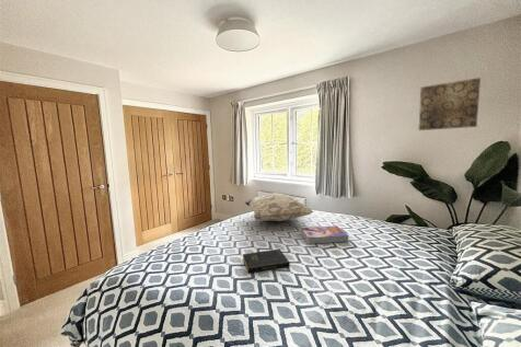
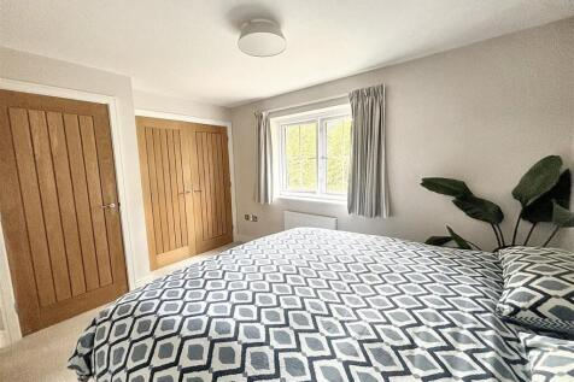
- wall art (447, 106)
- book (266, 259)
- decorative pillow (276, 206)
- textbook (323, 233)
